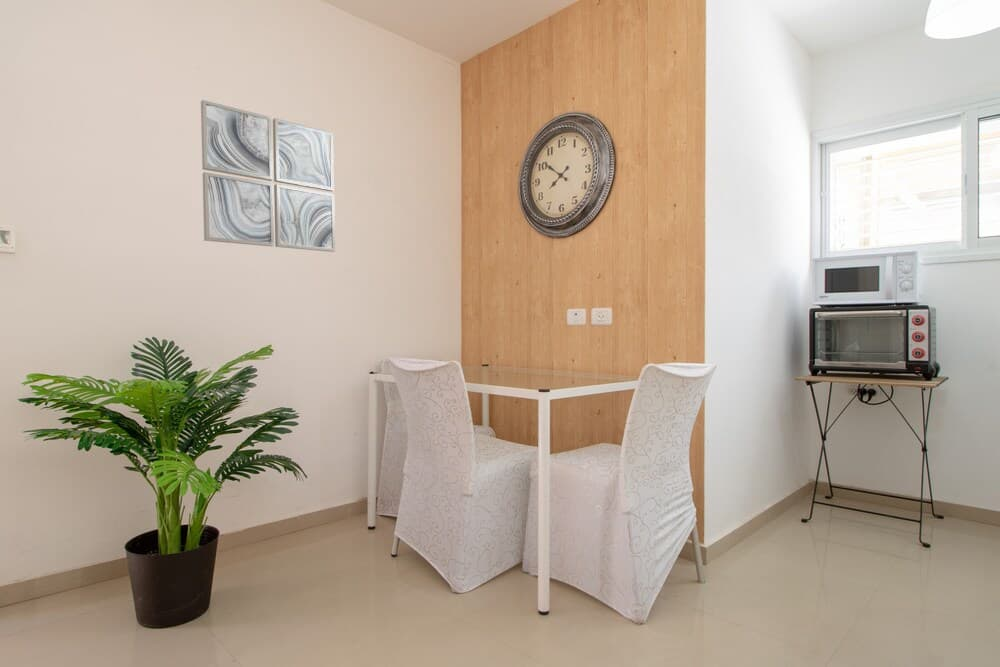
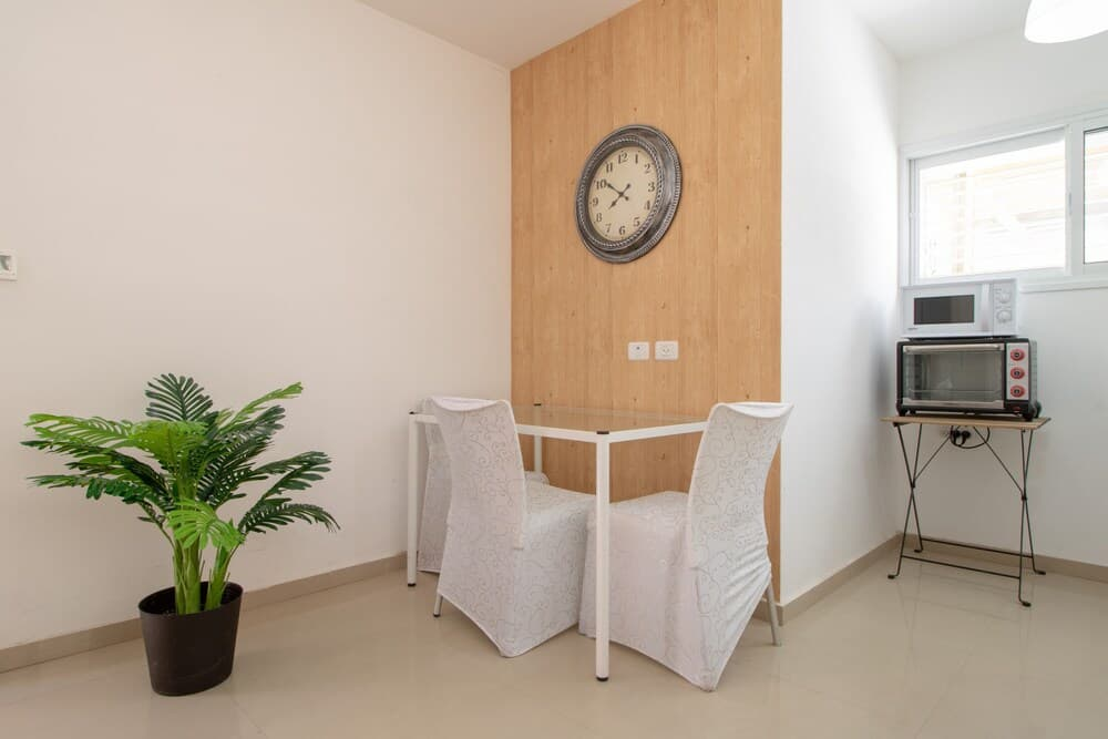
- wall art (274, 181)
